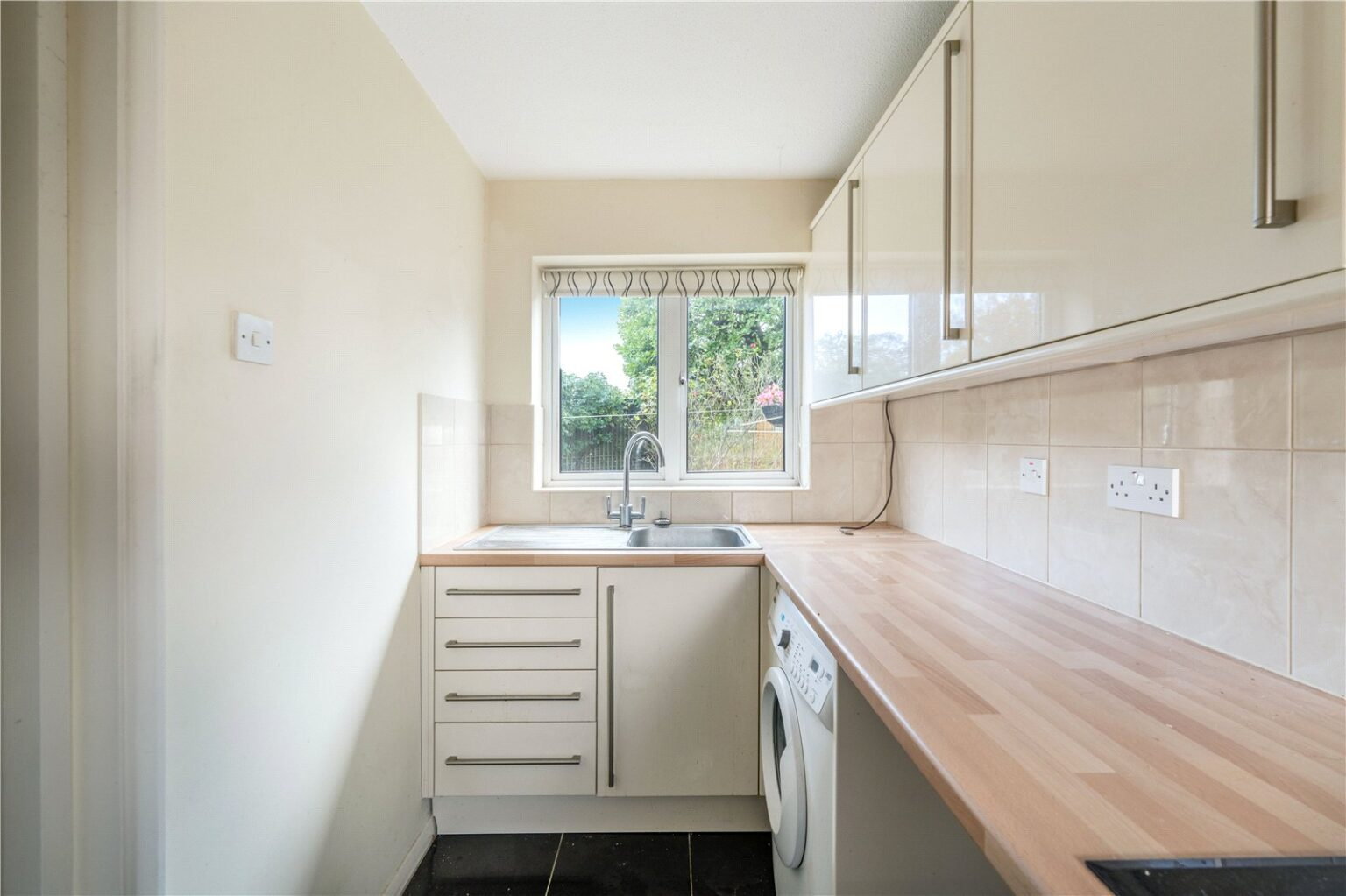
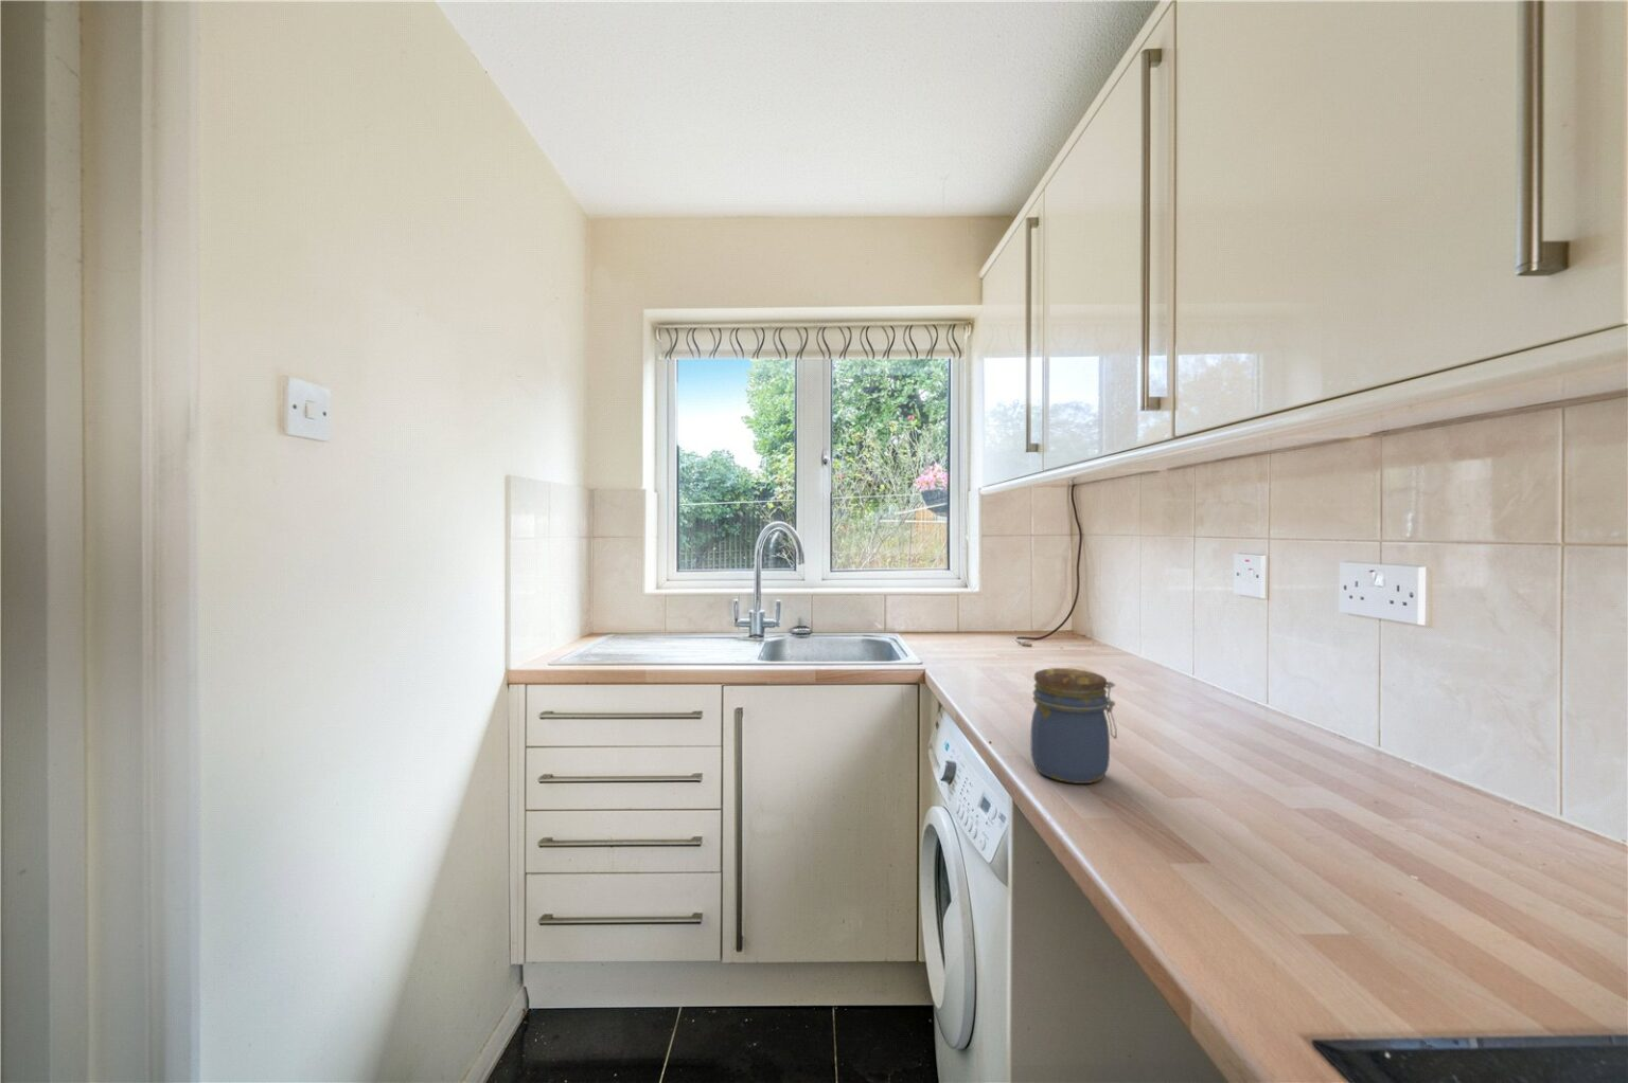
+ jar (1073, 720)
